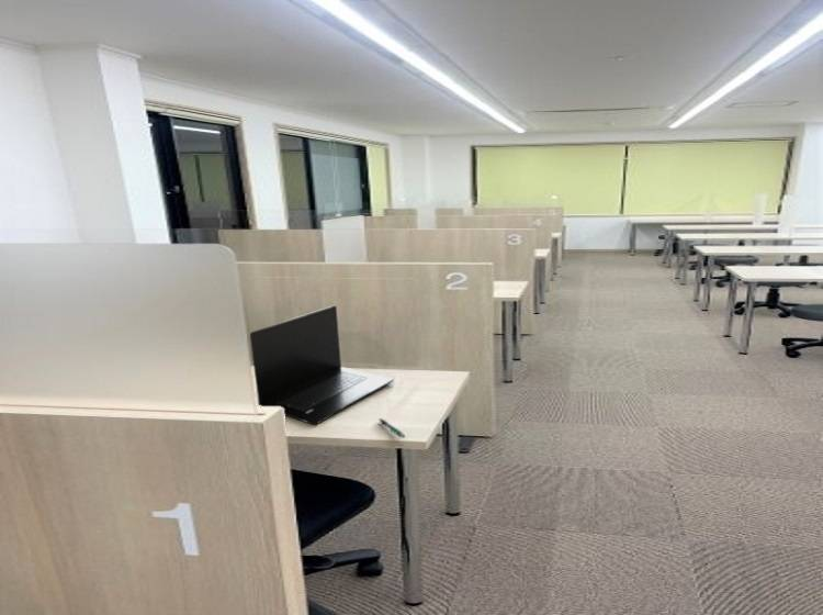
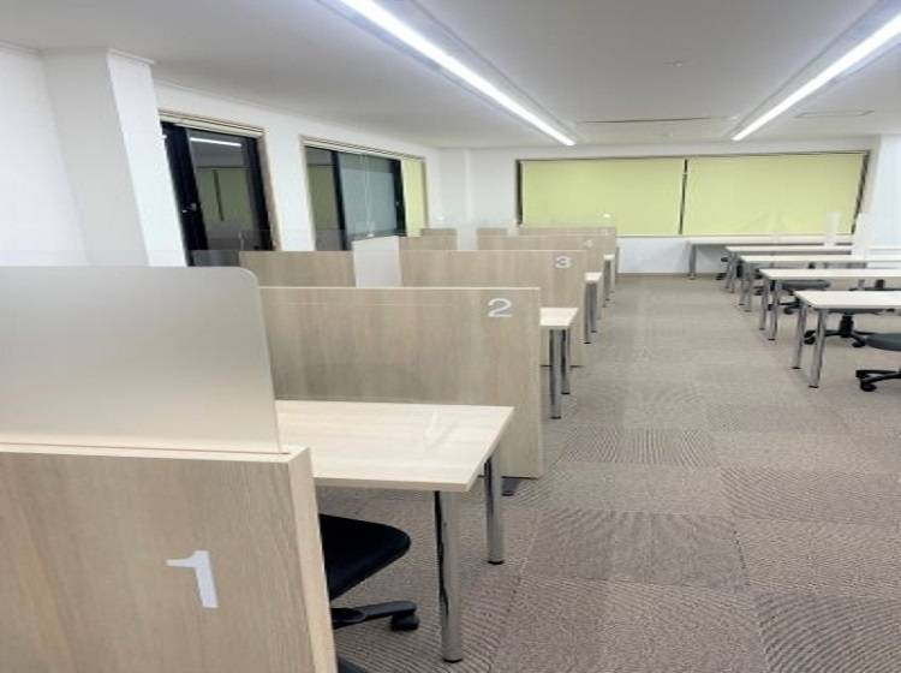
- laptop (326, 358)
- pen (391, 427)
